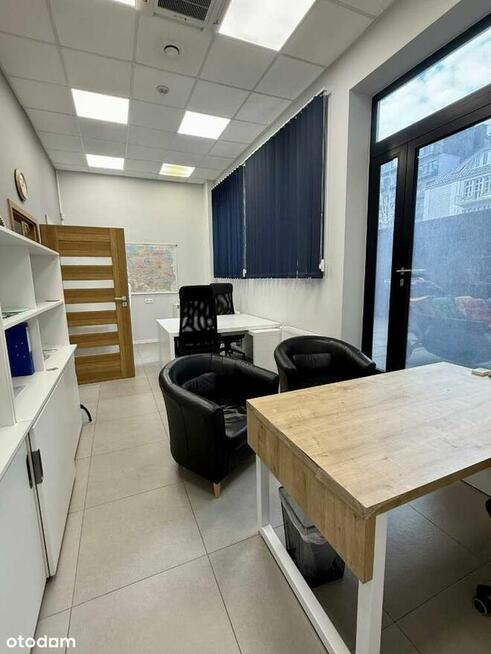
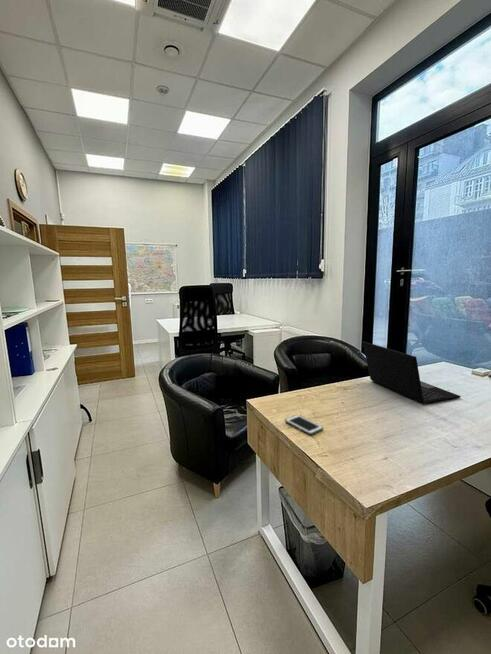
+ cell phone (303, 424)
+ laptop (408, 368)
